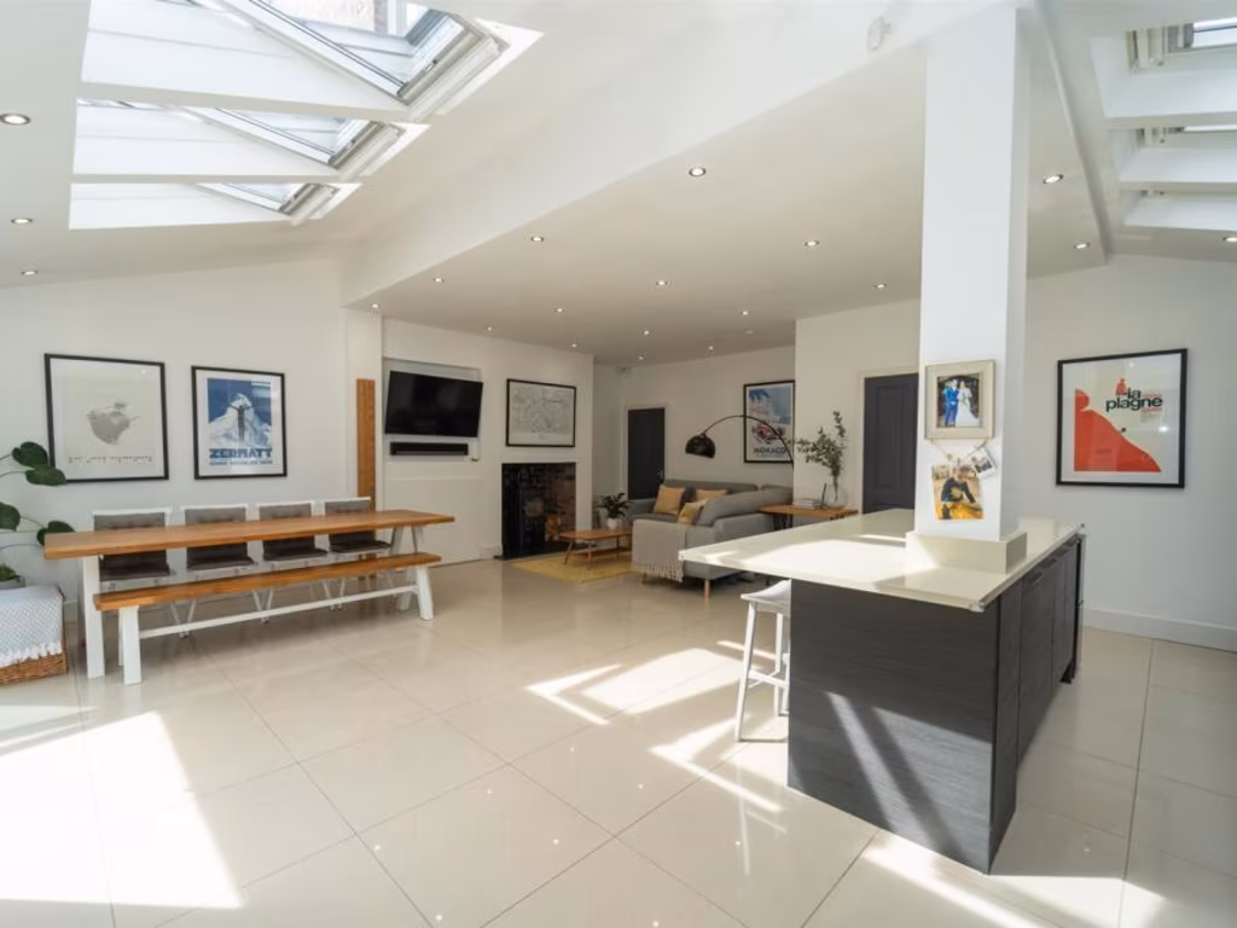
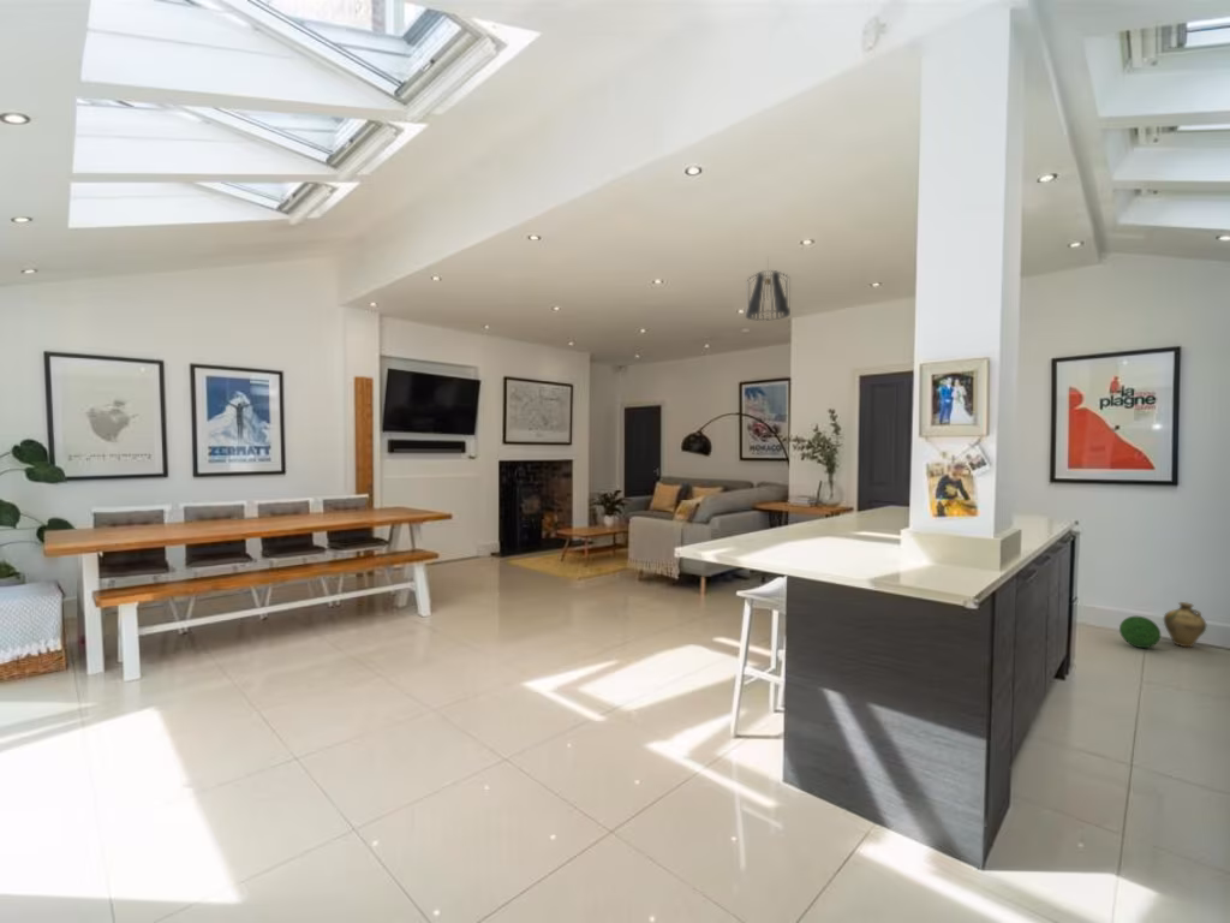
+ jug (1184, 624)
+ pendant light (768, 286)
+ decorative ball (1139, 631)
